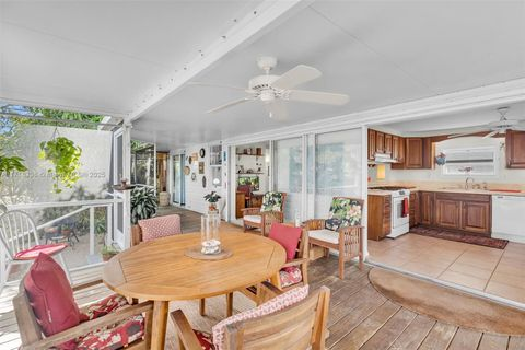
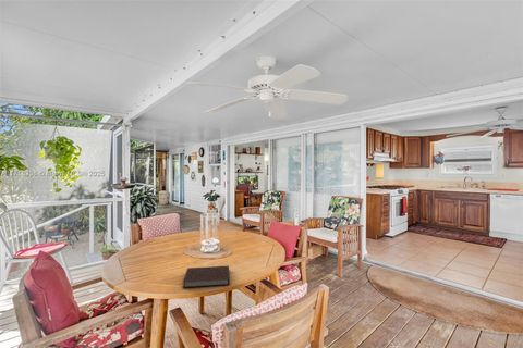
+ notebook (207, 275)
